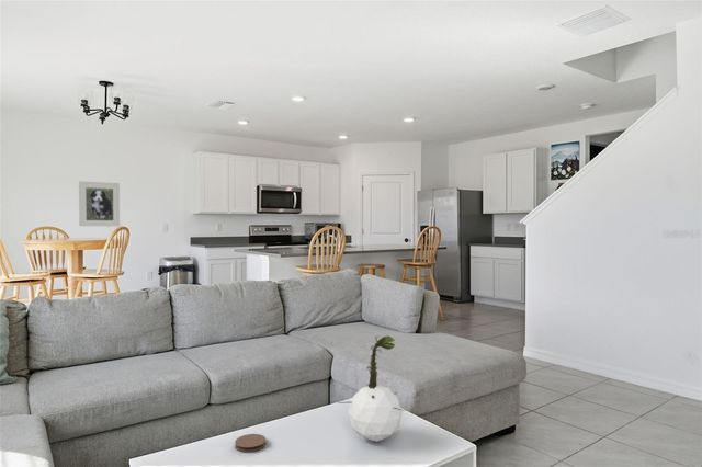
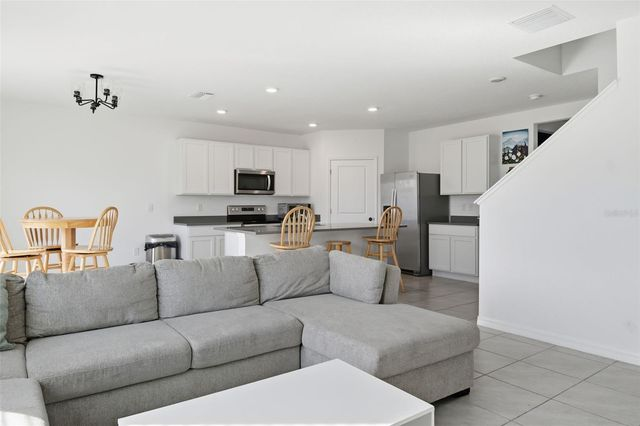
- coaster (250, 442)
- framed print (99, 204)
- plant (370, 387)
